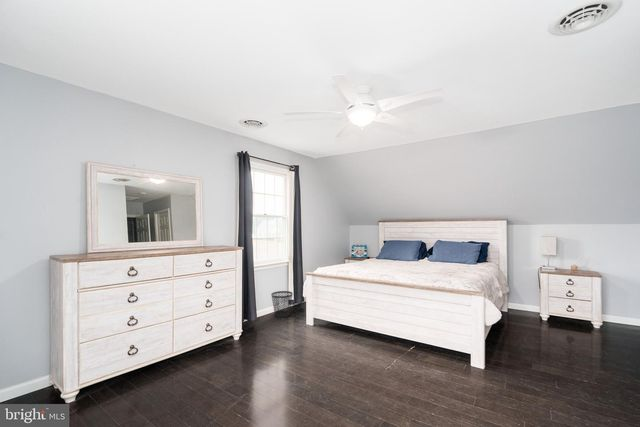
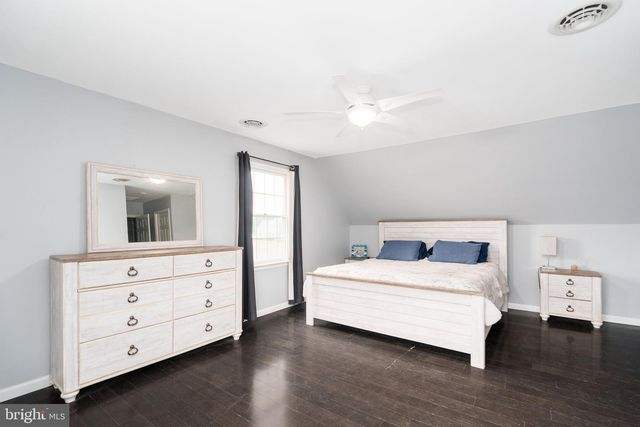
- wastebasket (281, 304)
